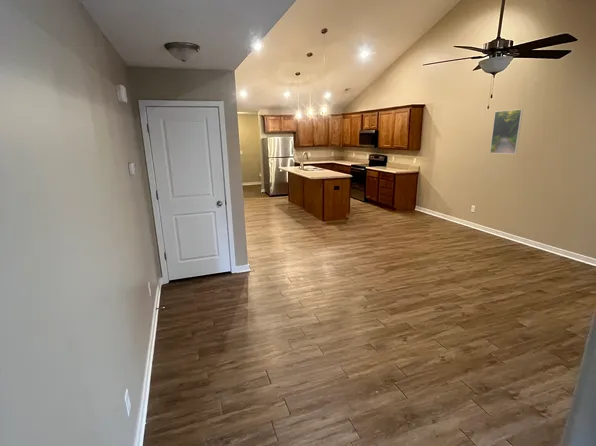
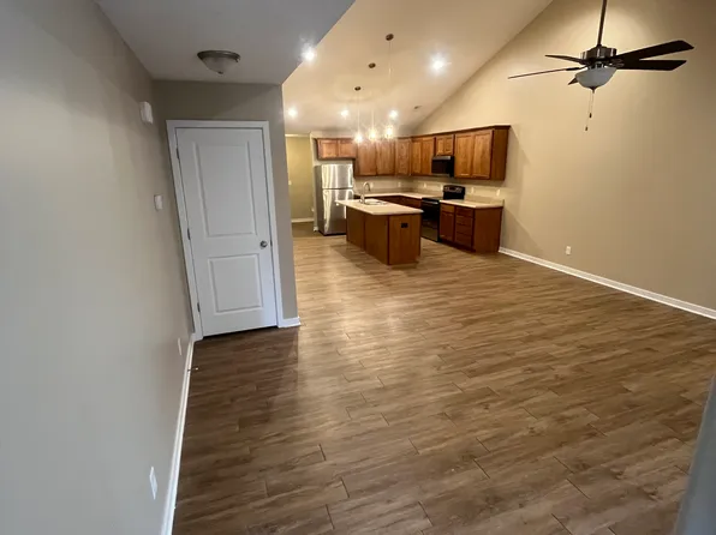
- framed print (505, 132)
